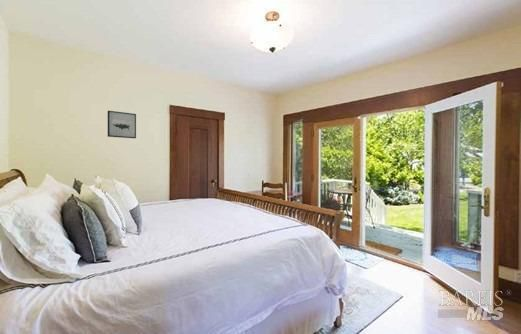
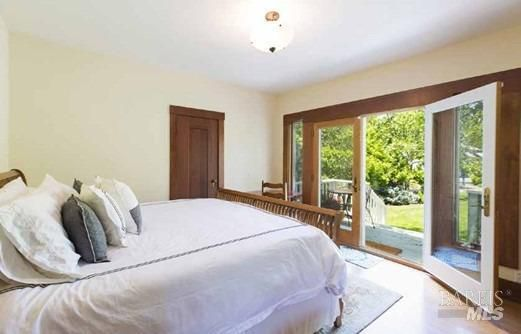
- wall art (122, 125)
